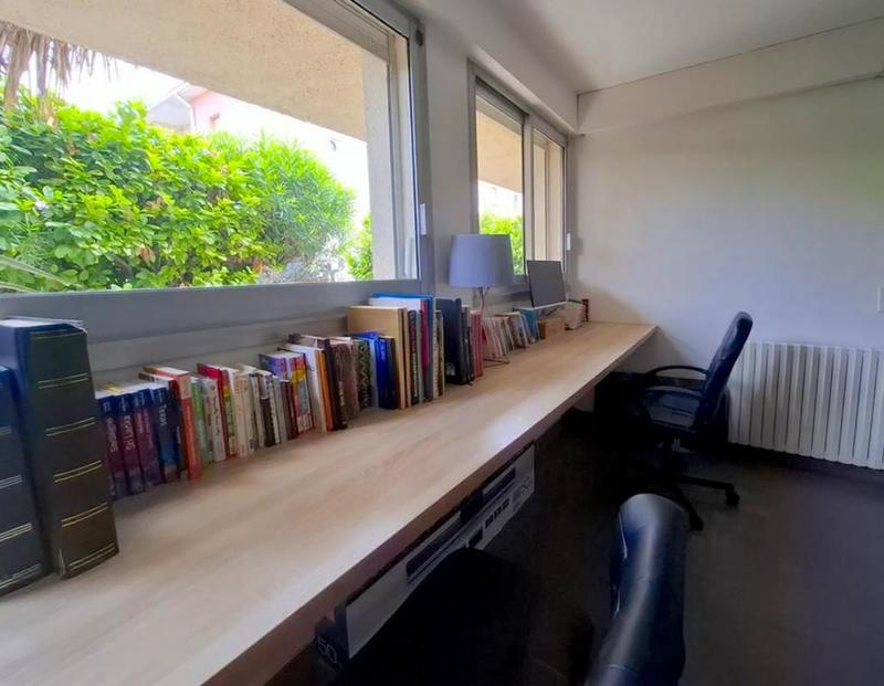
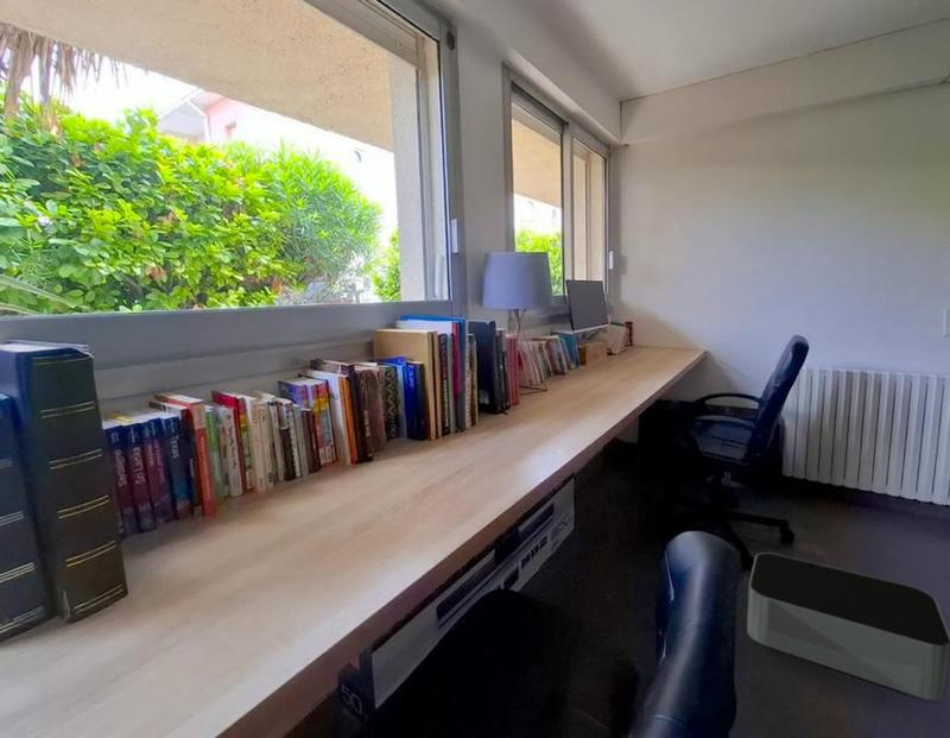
+ storage bin (837, 614)
